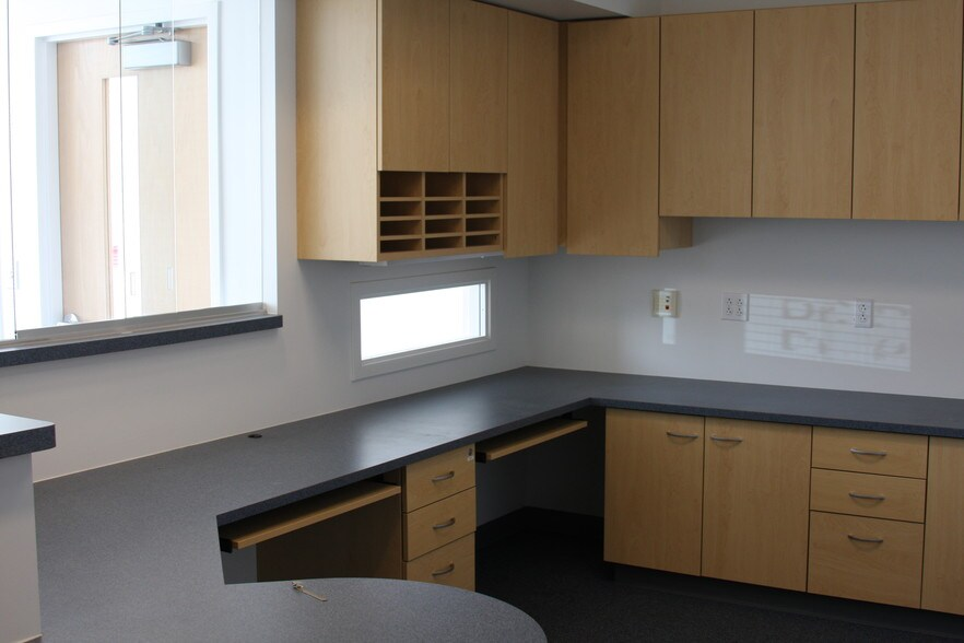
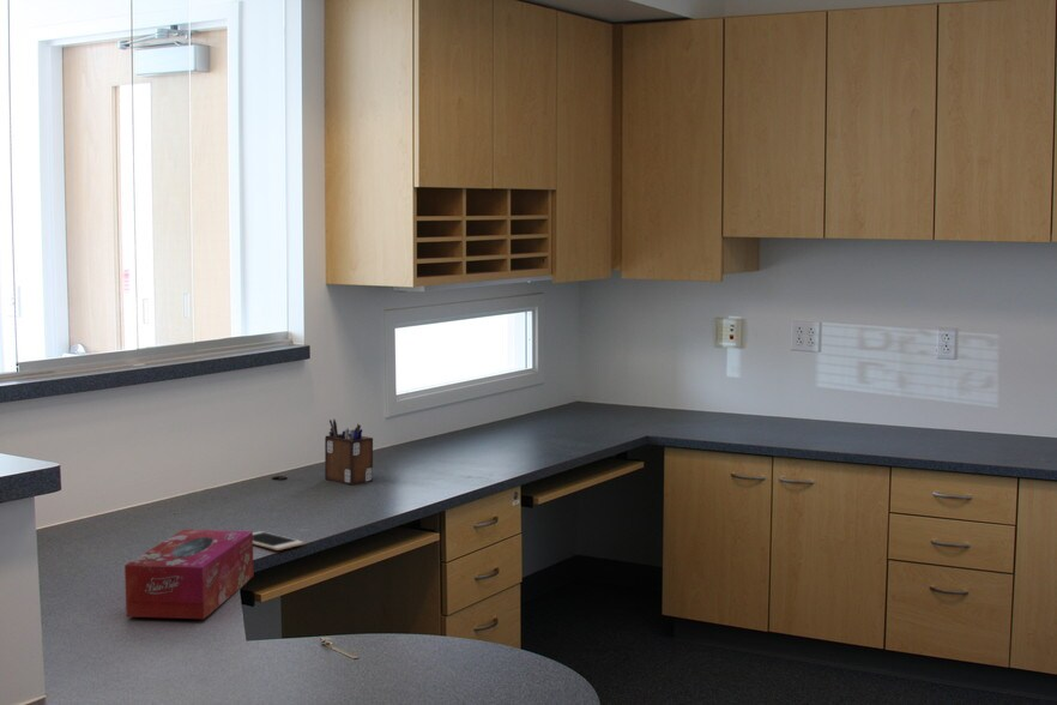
+ cell phone (268, 540)
+ desk organizer (349, 450)
+ tissue box (192, 571)
